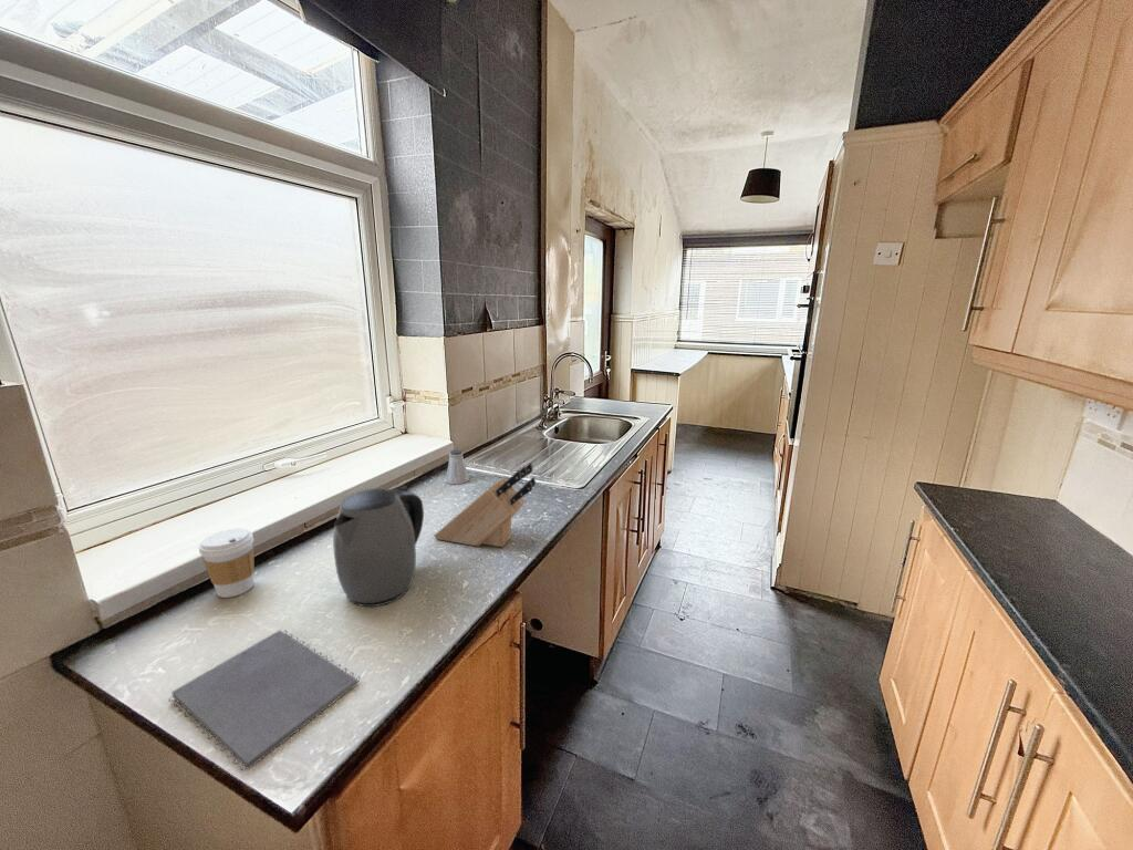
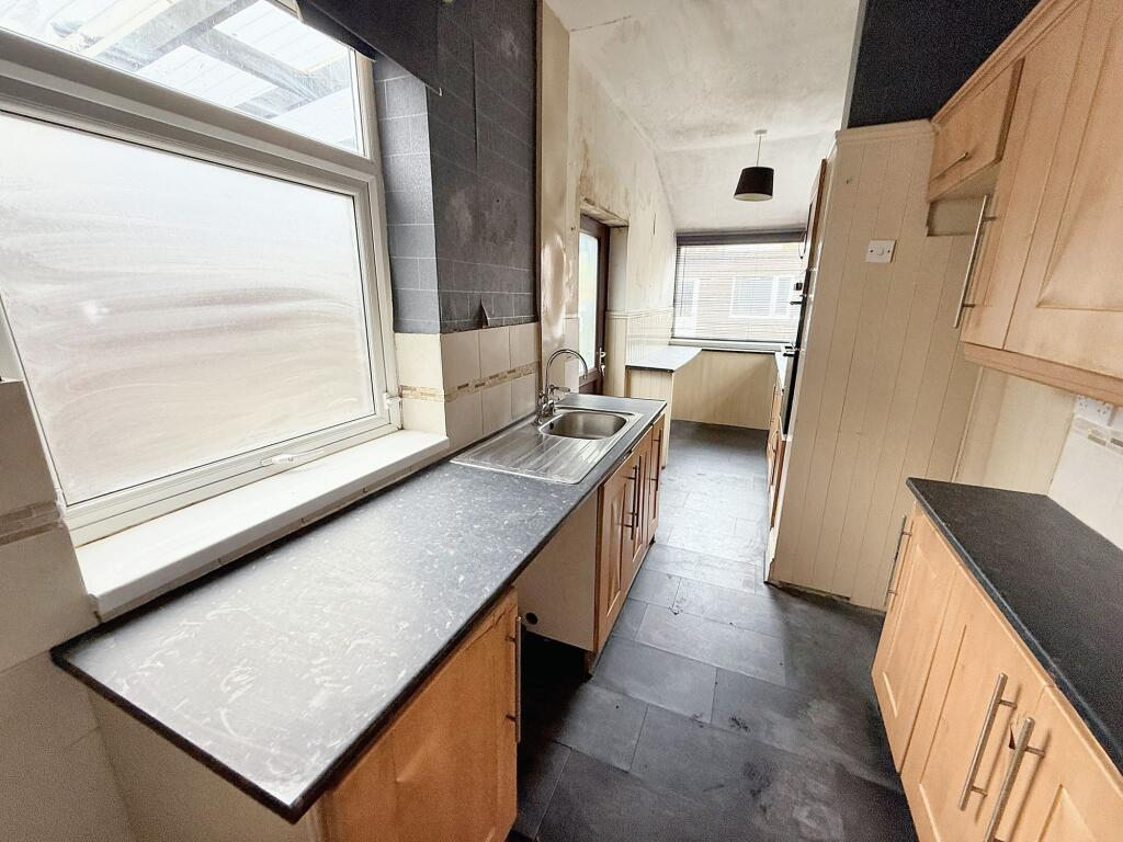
- knife block (486, 500)
- saltshaker (456, 465)
- notepad (266, 687)
- kettle (383, 537)
- coffee cup (230, 561)
